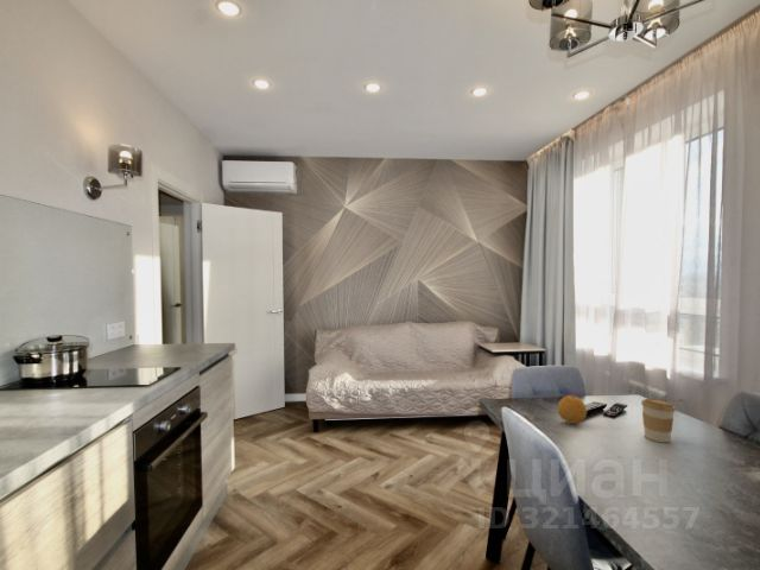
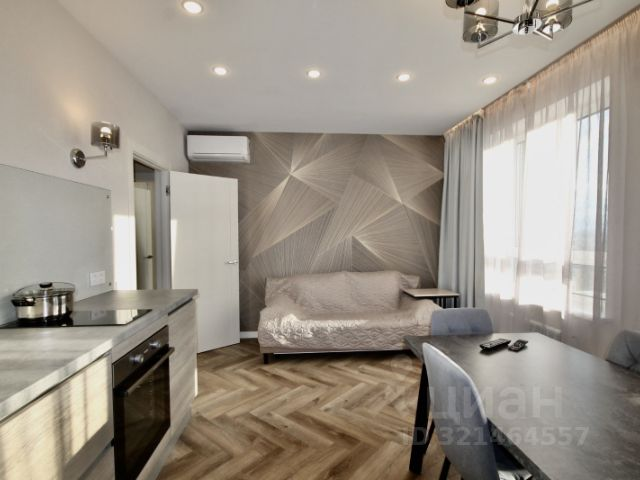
- coffee cup (657, 418)
- fruit (571, 408)
